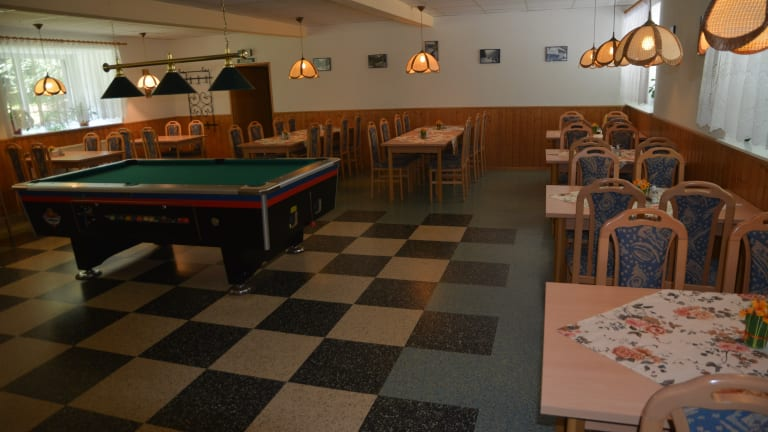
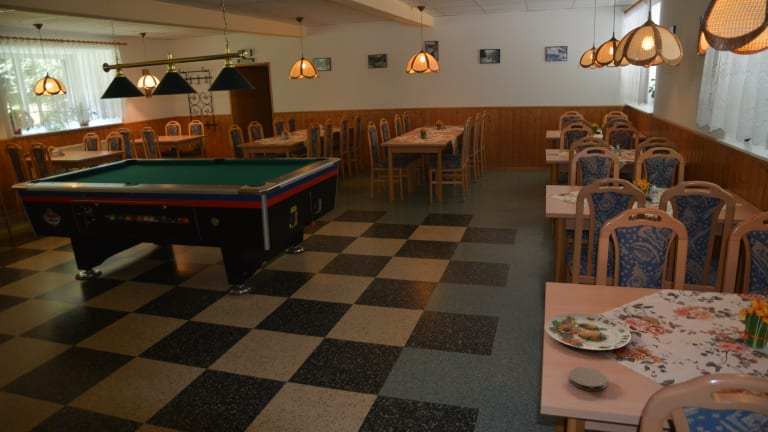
+ coaster (587, 378)
+ plate (586, 331)
